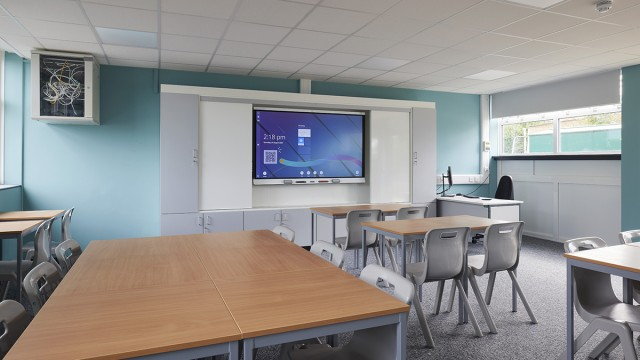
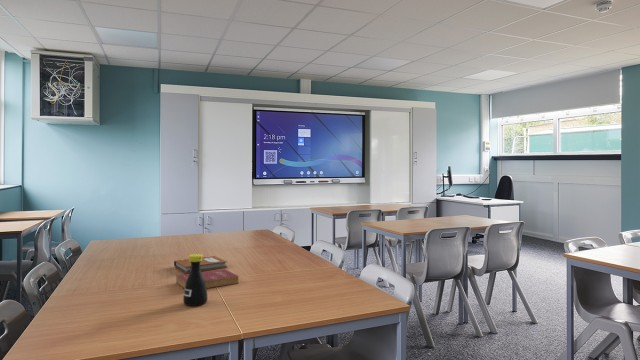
+ notebook (201, 263)
+ book (207, 279)
+ bottle (195, 279)
